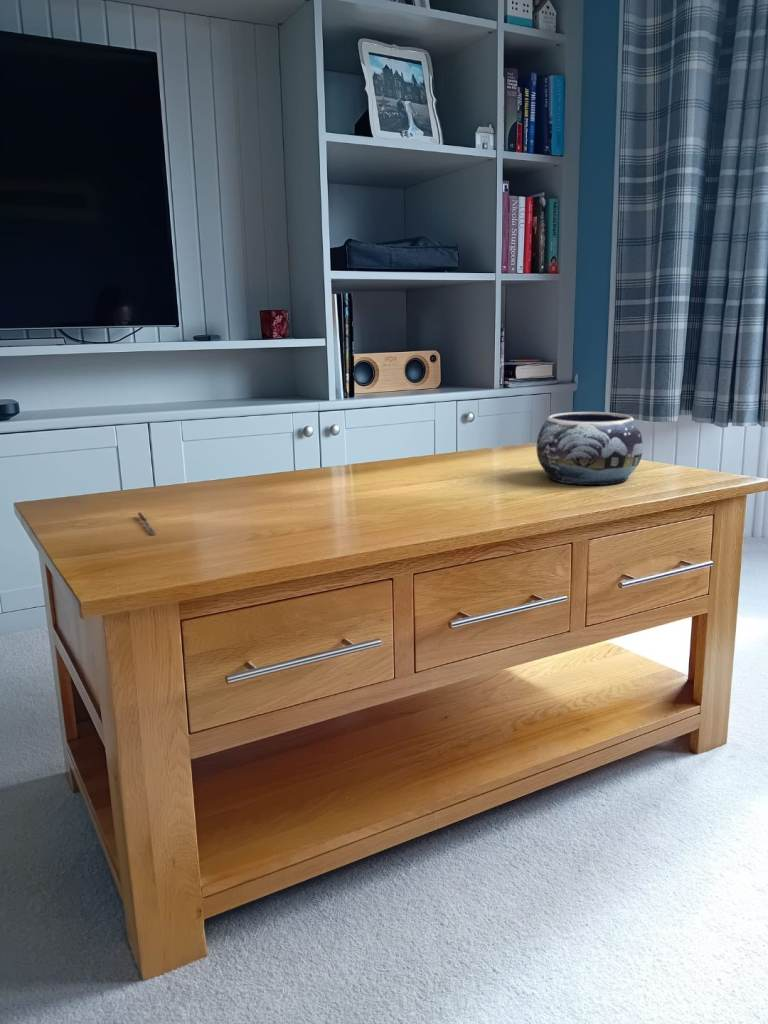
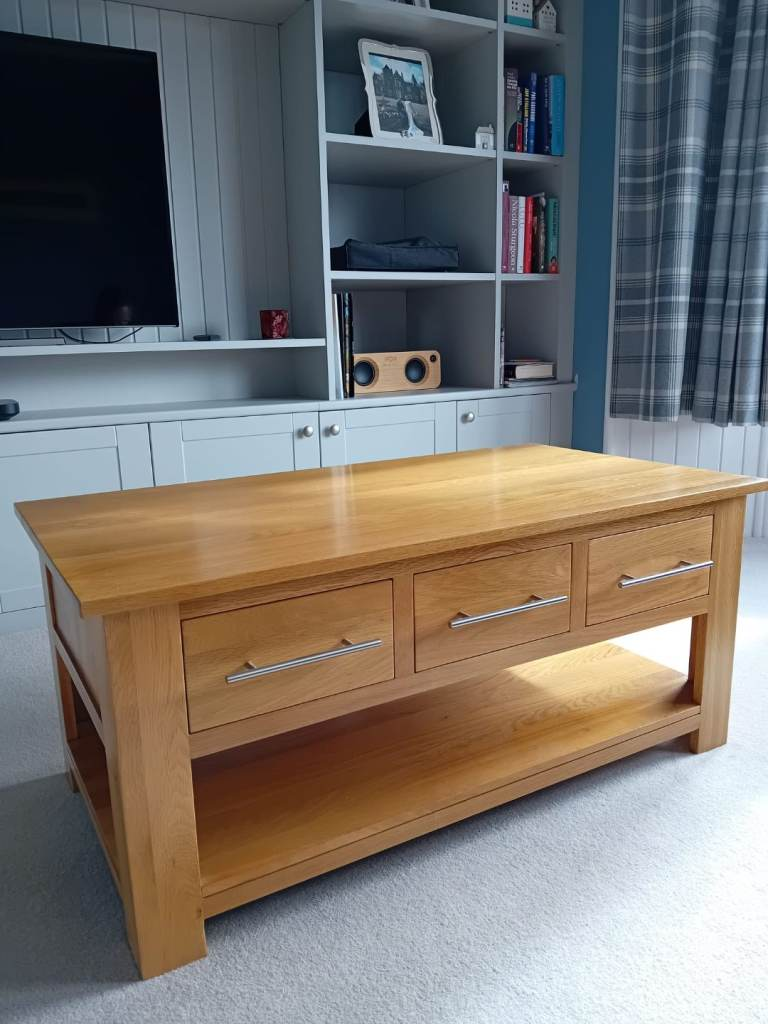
- decorative bowl (588, 447)
- pen (146, 522)
